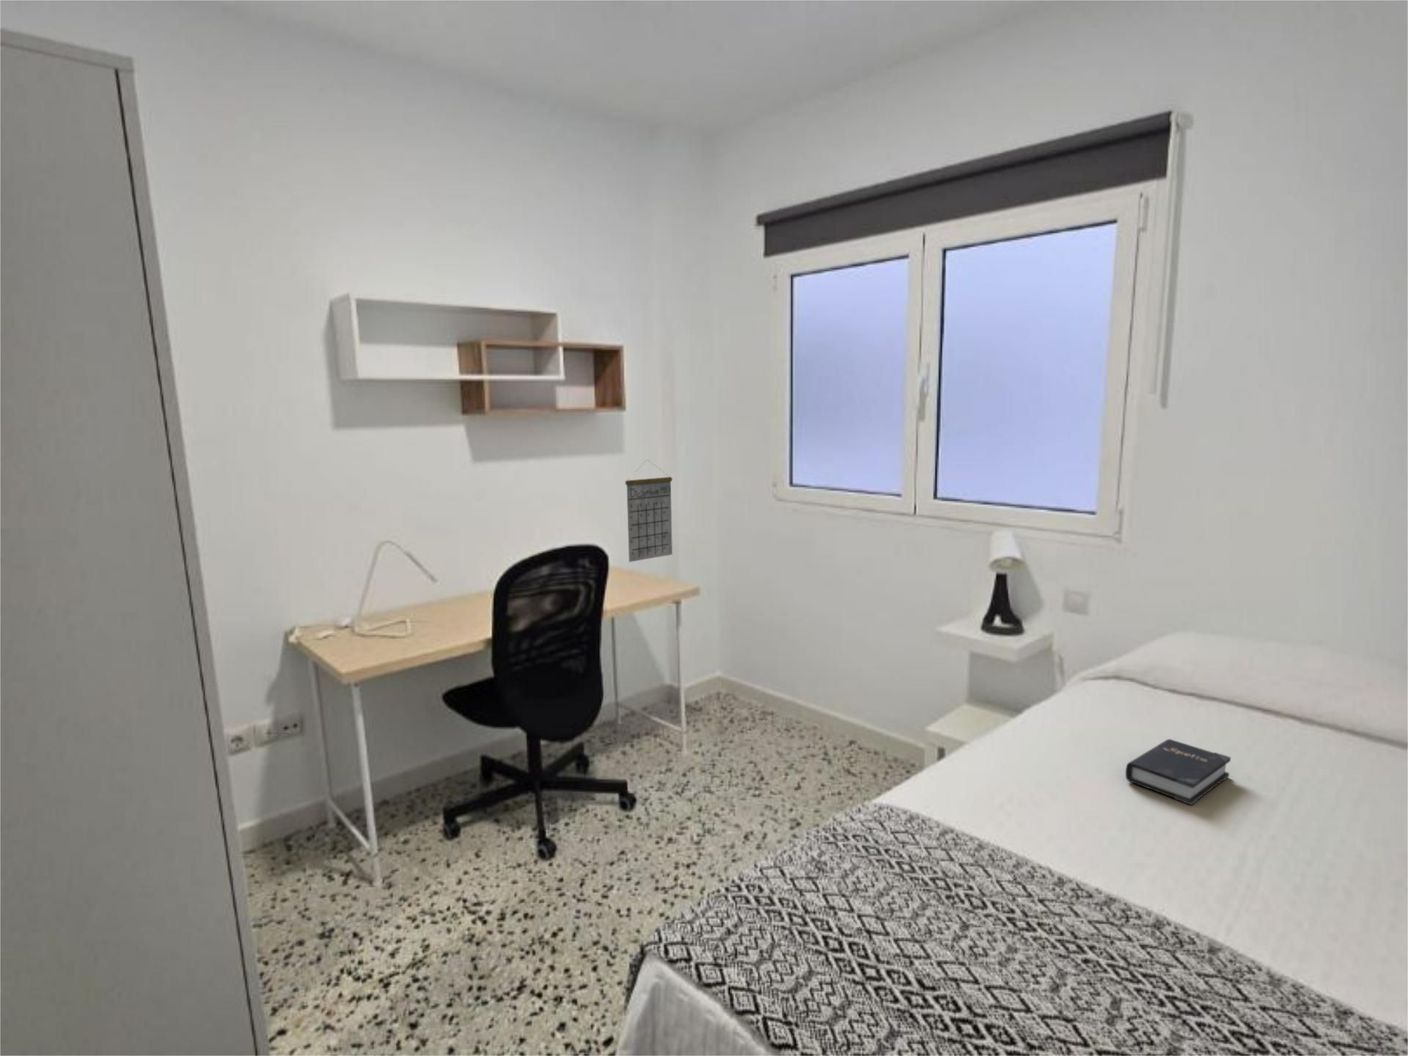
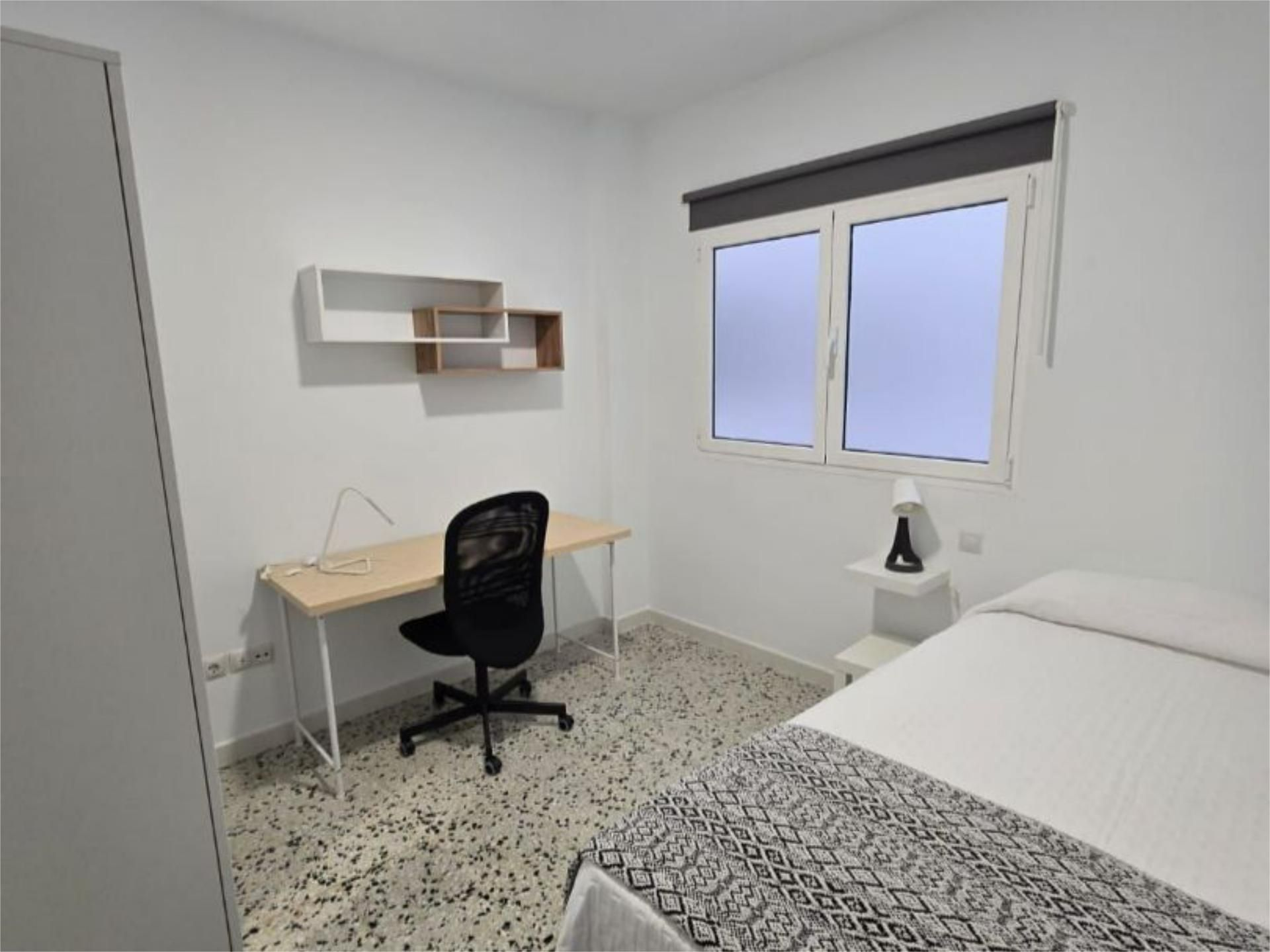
- hardback book (1177, 769)
- calendar (650, 509)
